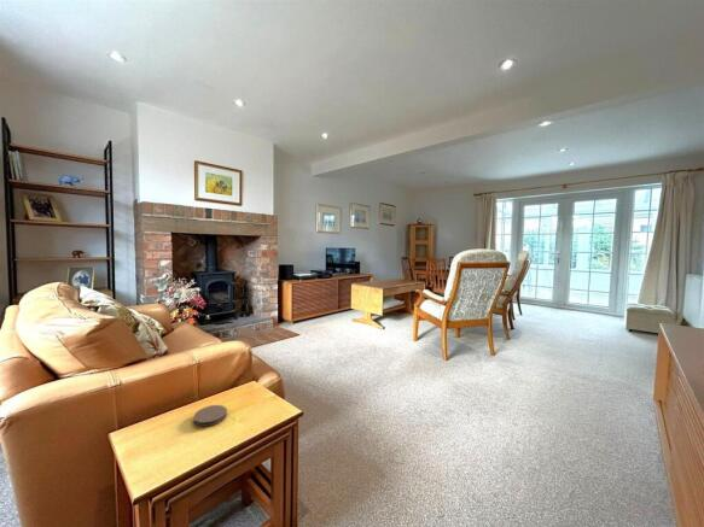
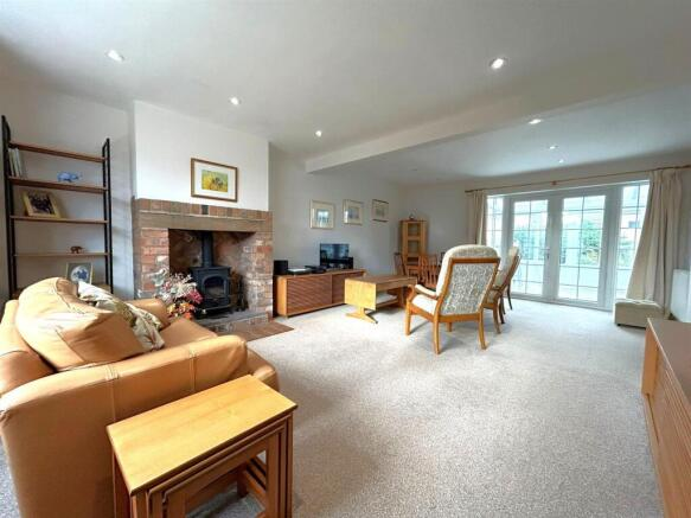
- coaster (210, 415)
